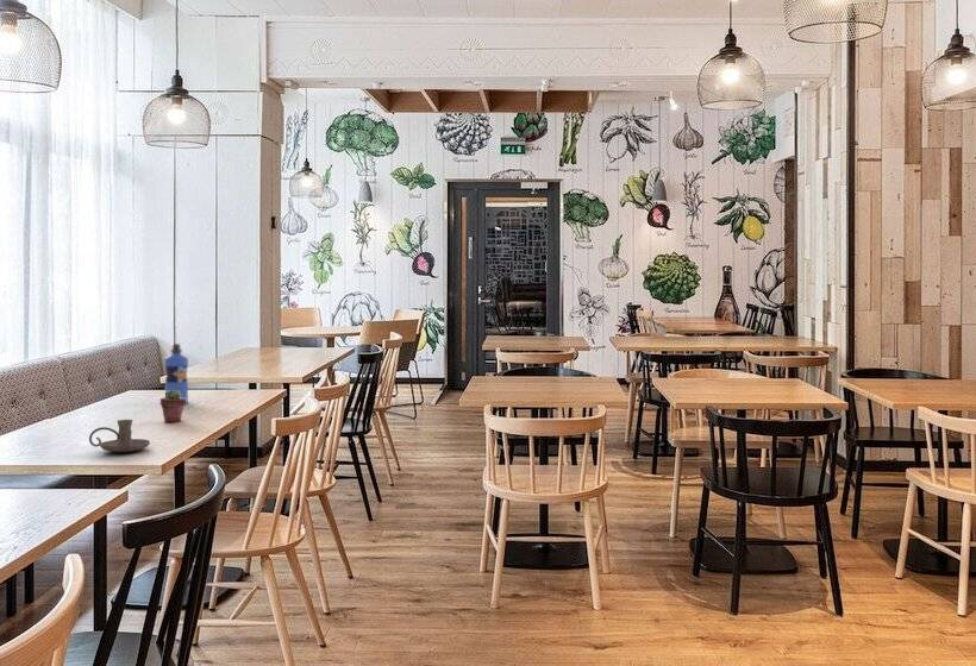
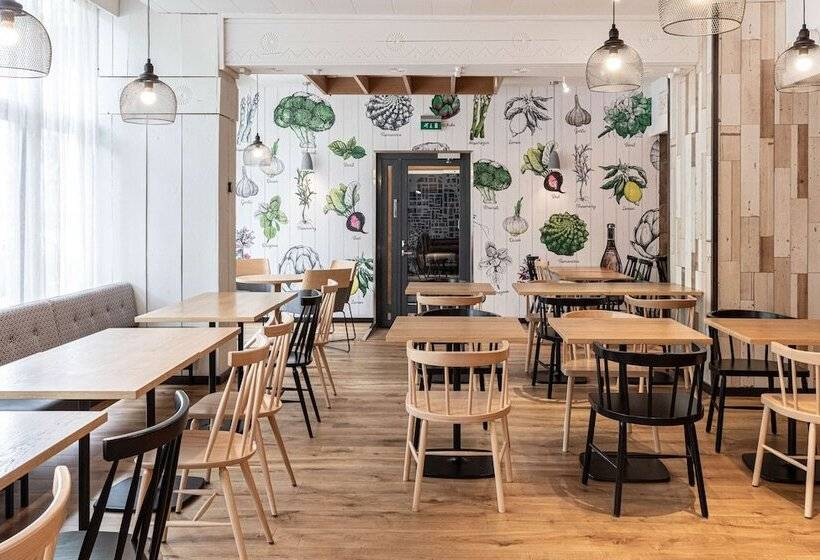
- candle holder (119, 435)
- water bottle (176, 372)
- potted succulent (173, 404)
